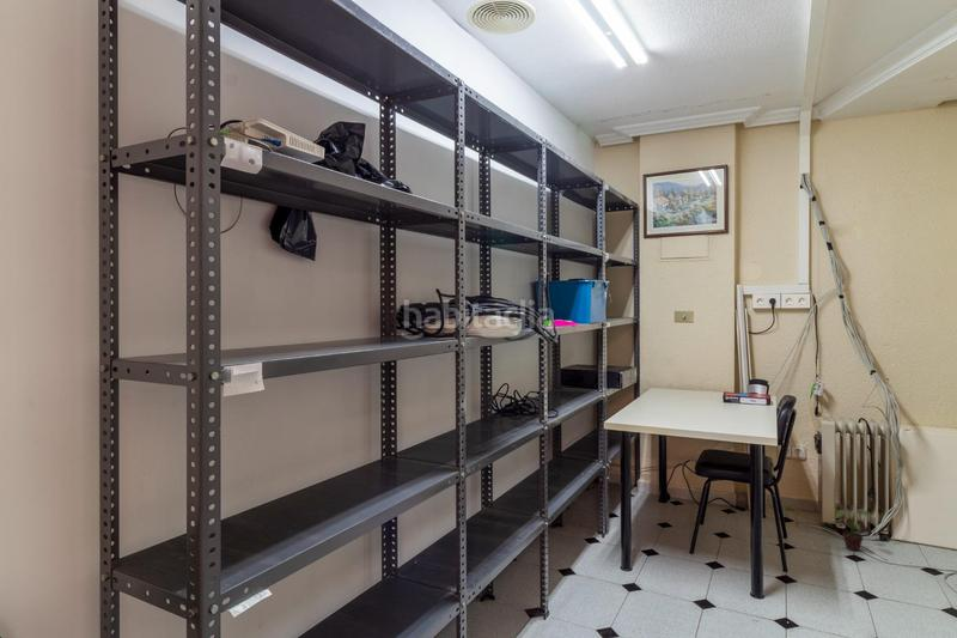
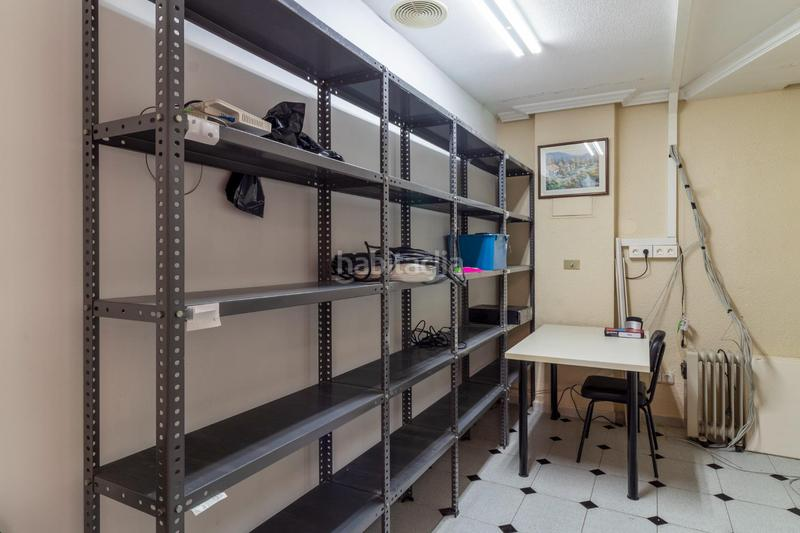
- potted plant (852, 529)
